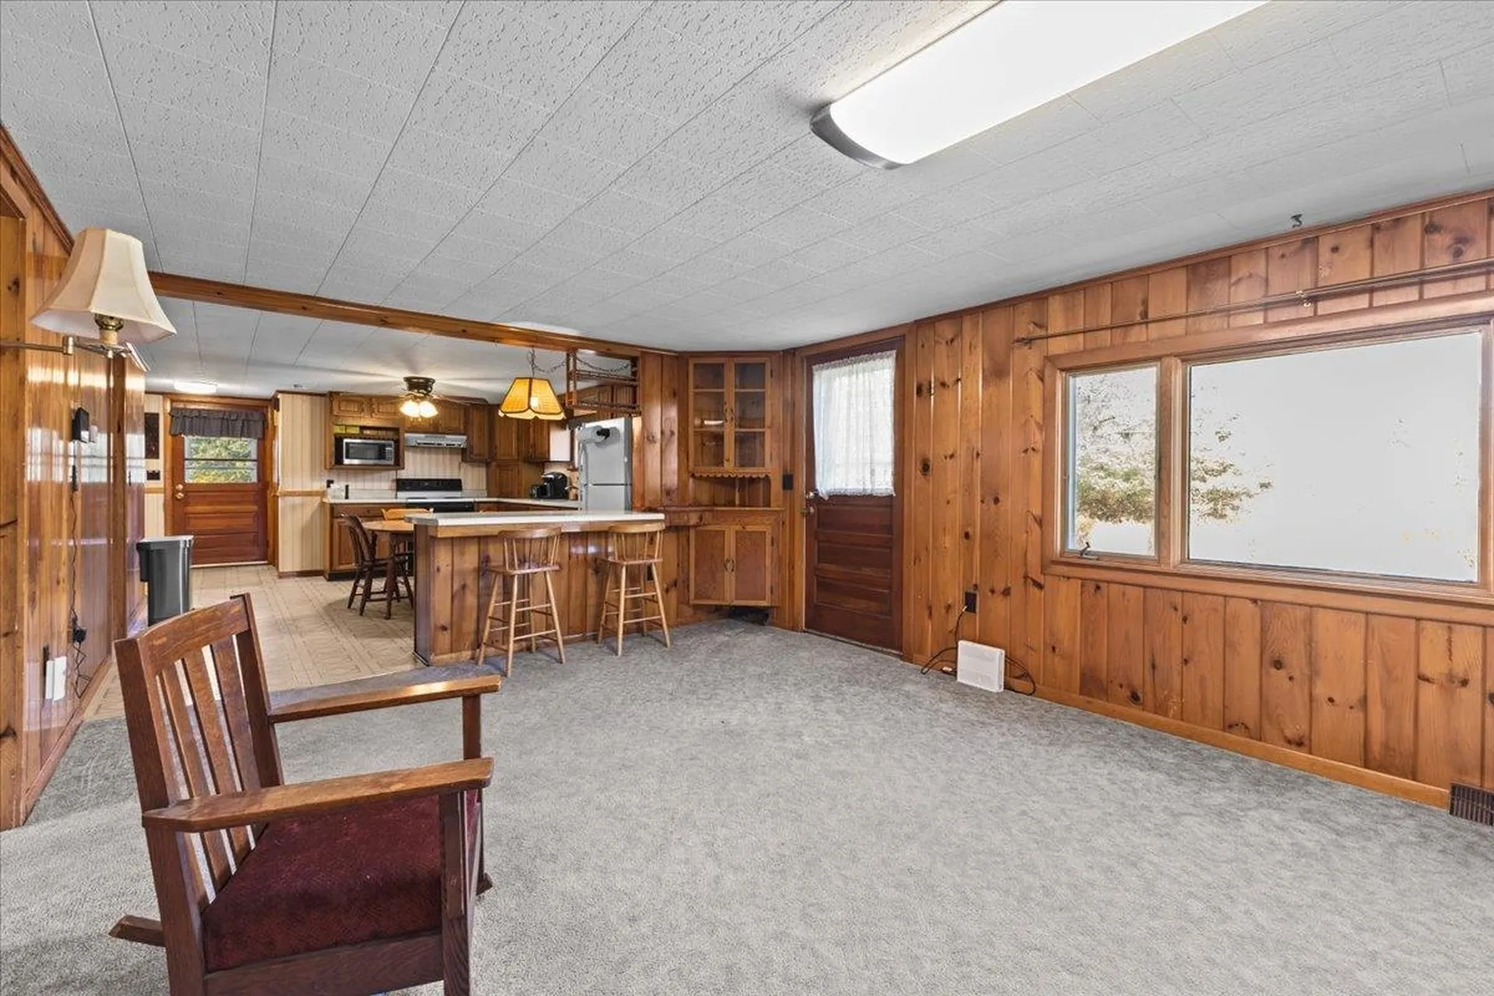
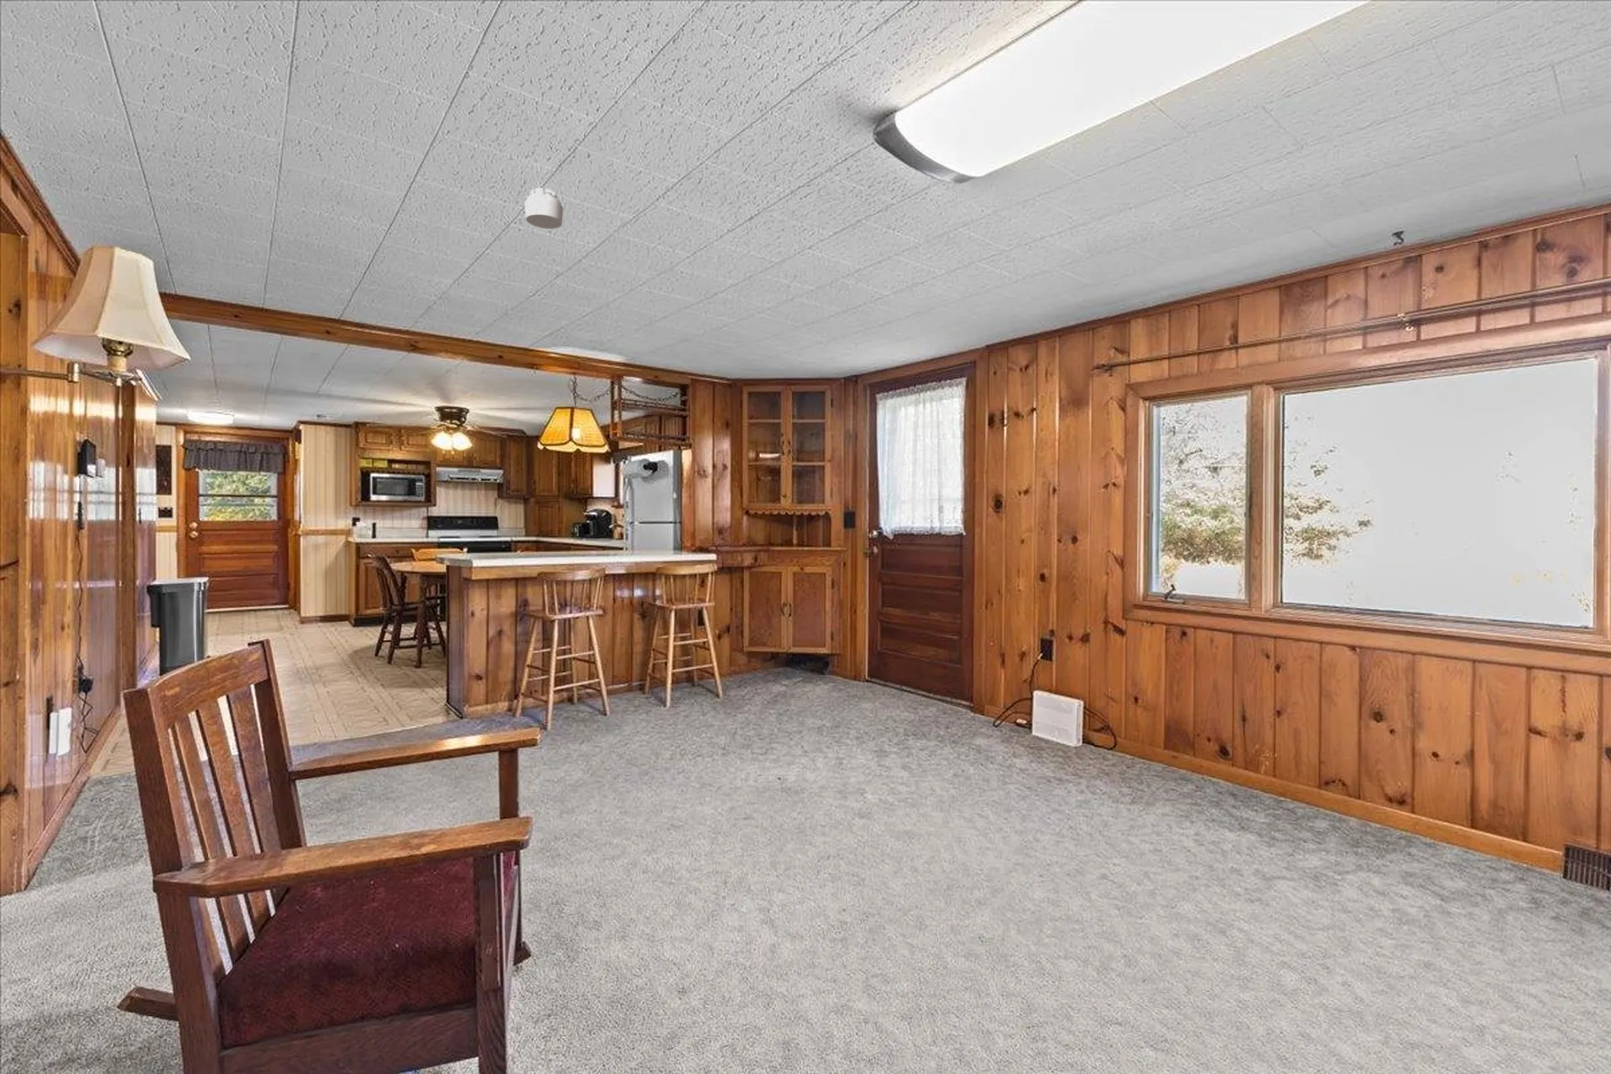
+ smoke detector (544, 207)
